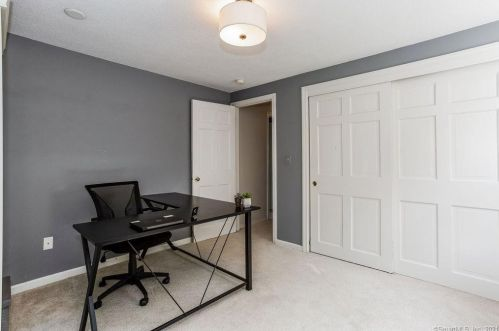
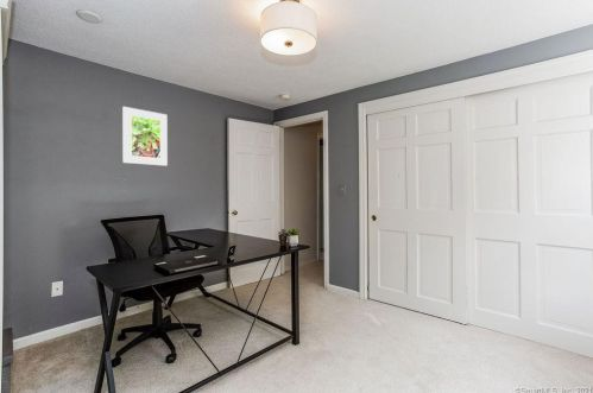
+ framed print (145, 137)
